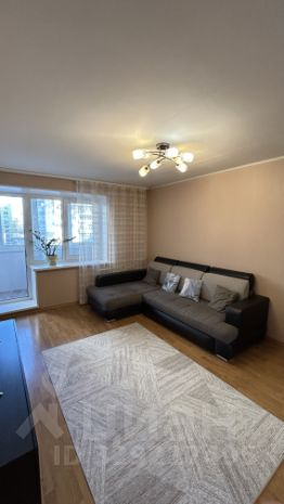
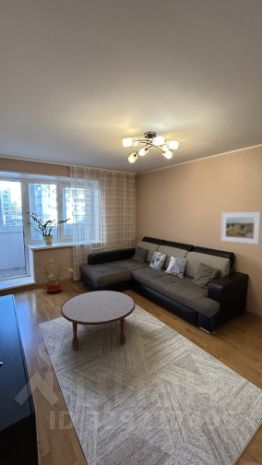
+ coffee table (99, 317)
+ decorative plant (54, 273)
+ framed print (239, 227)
